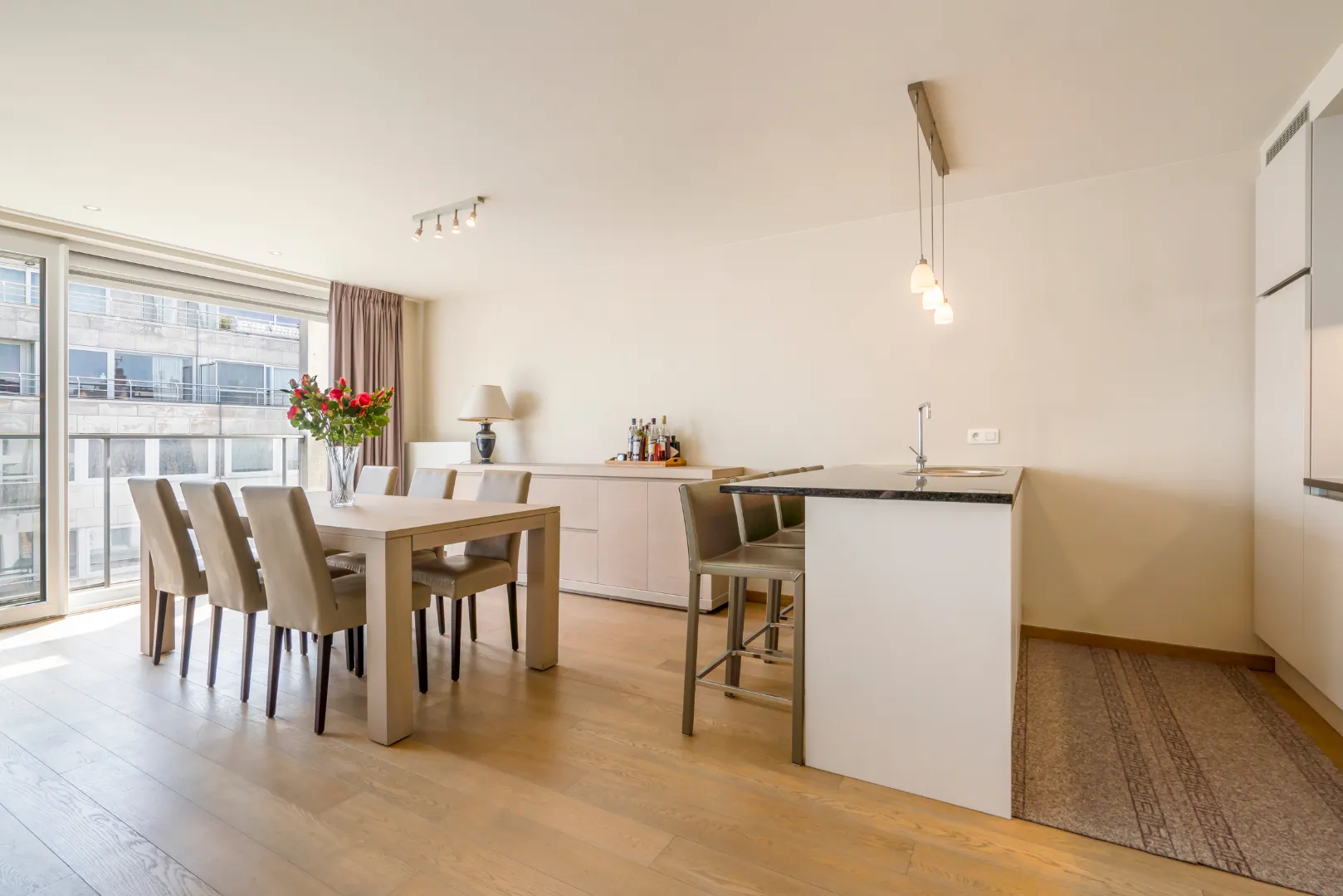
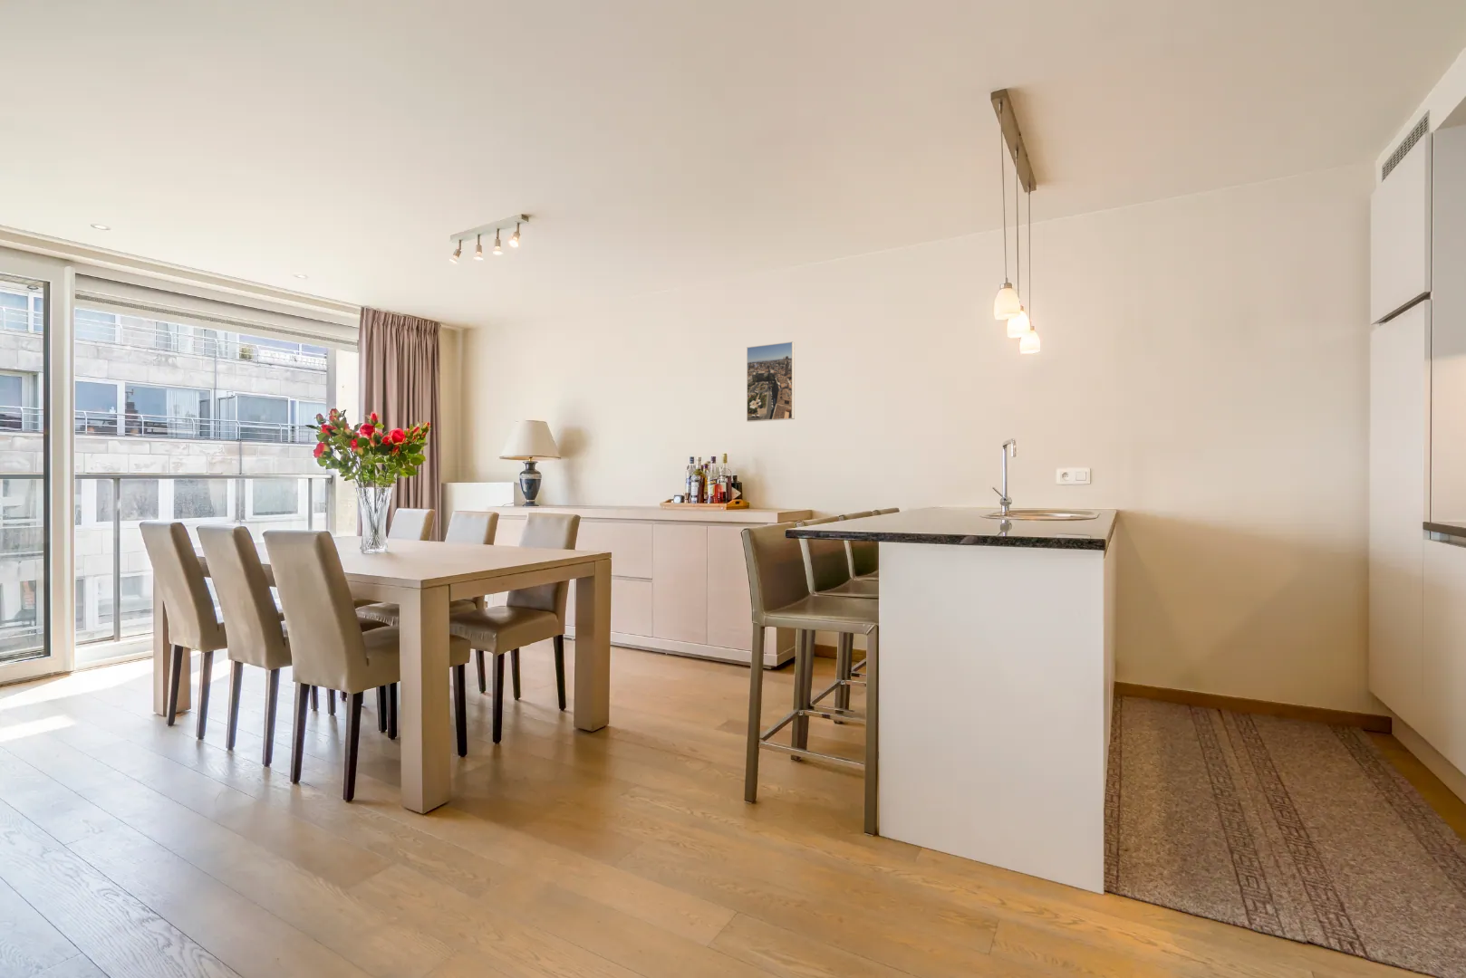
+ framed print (771, 382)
